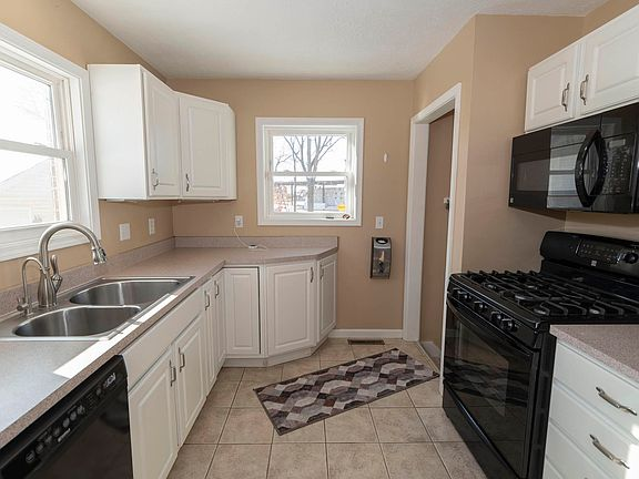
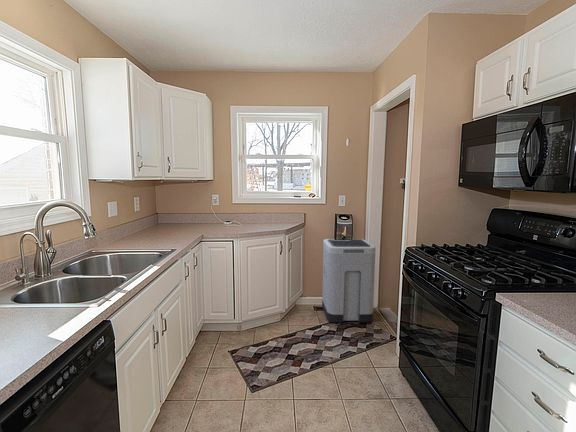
+ trash can (347, 278)
